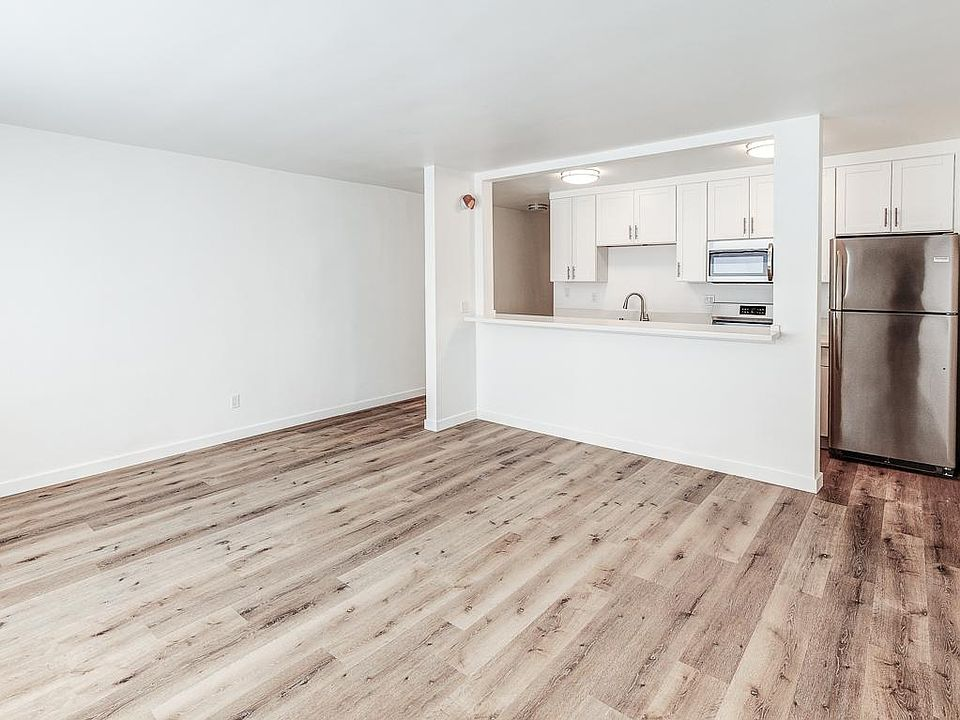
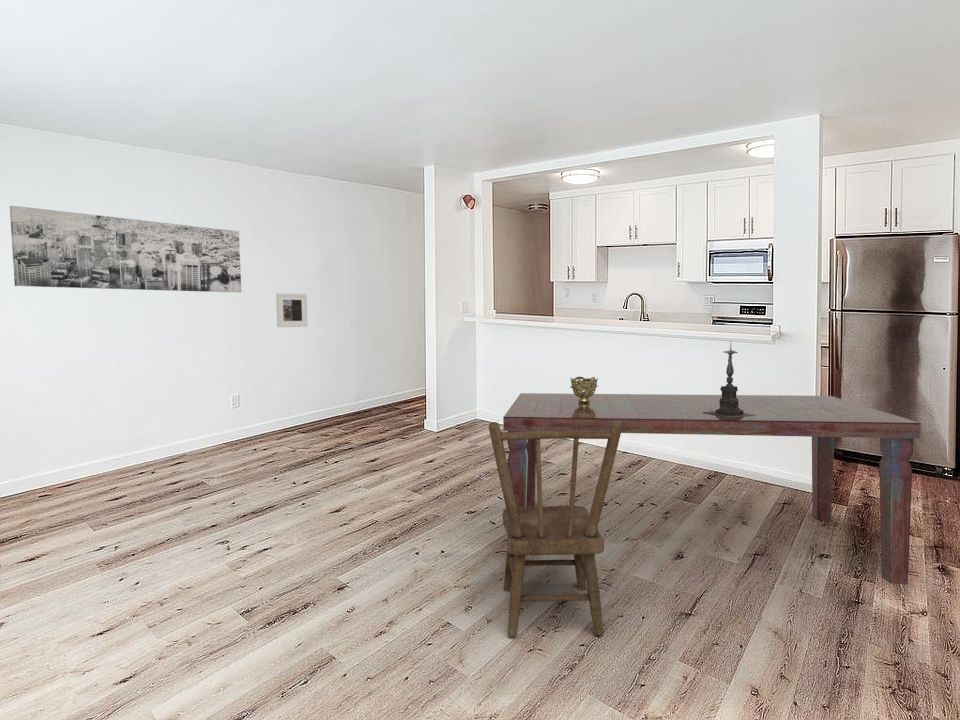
+ wall art (141, 255)
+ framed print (292, 310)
+ dining table (682, 433)
+ dining chair (549, 514)
+ decorative bowl (583, 389)
+ candle holder (729, 377)
